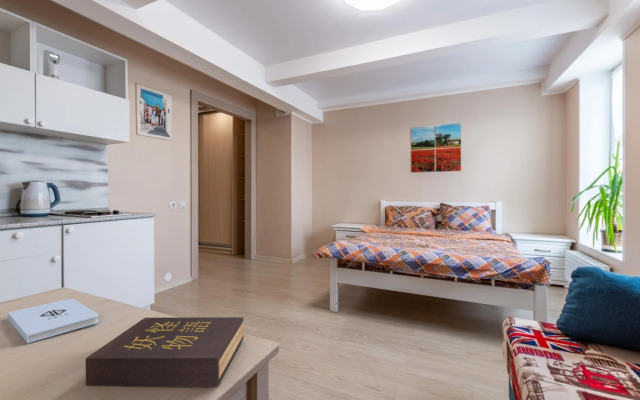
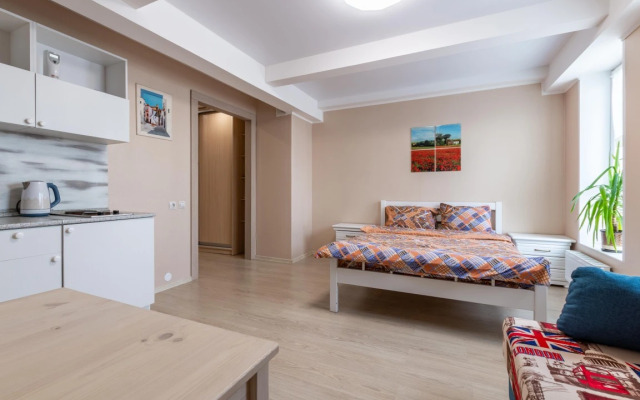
- hardback book (176, 346)
- notepad (53, 317)
